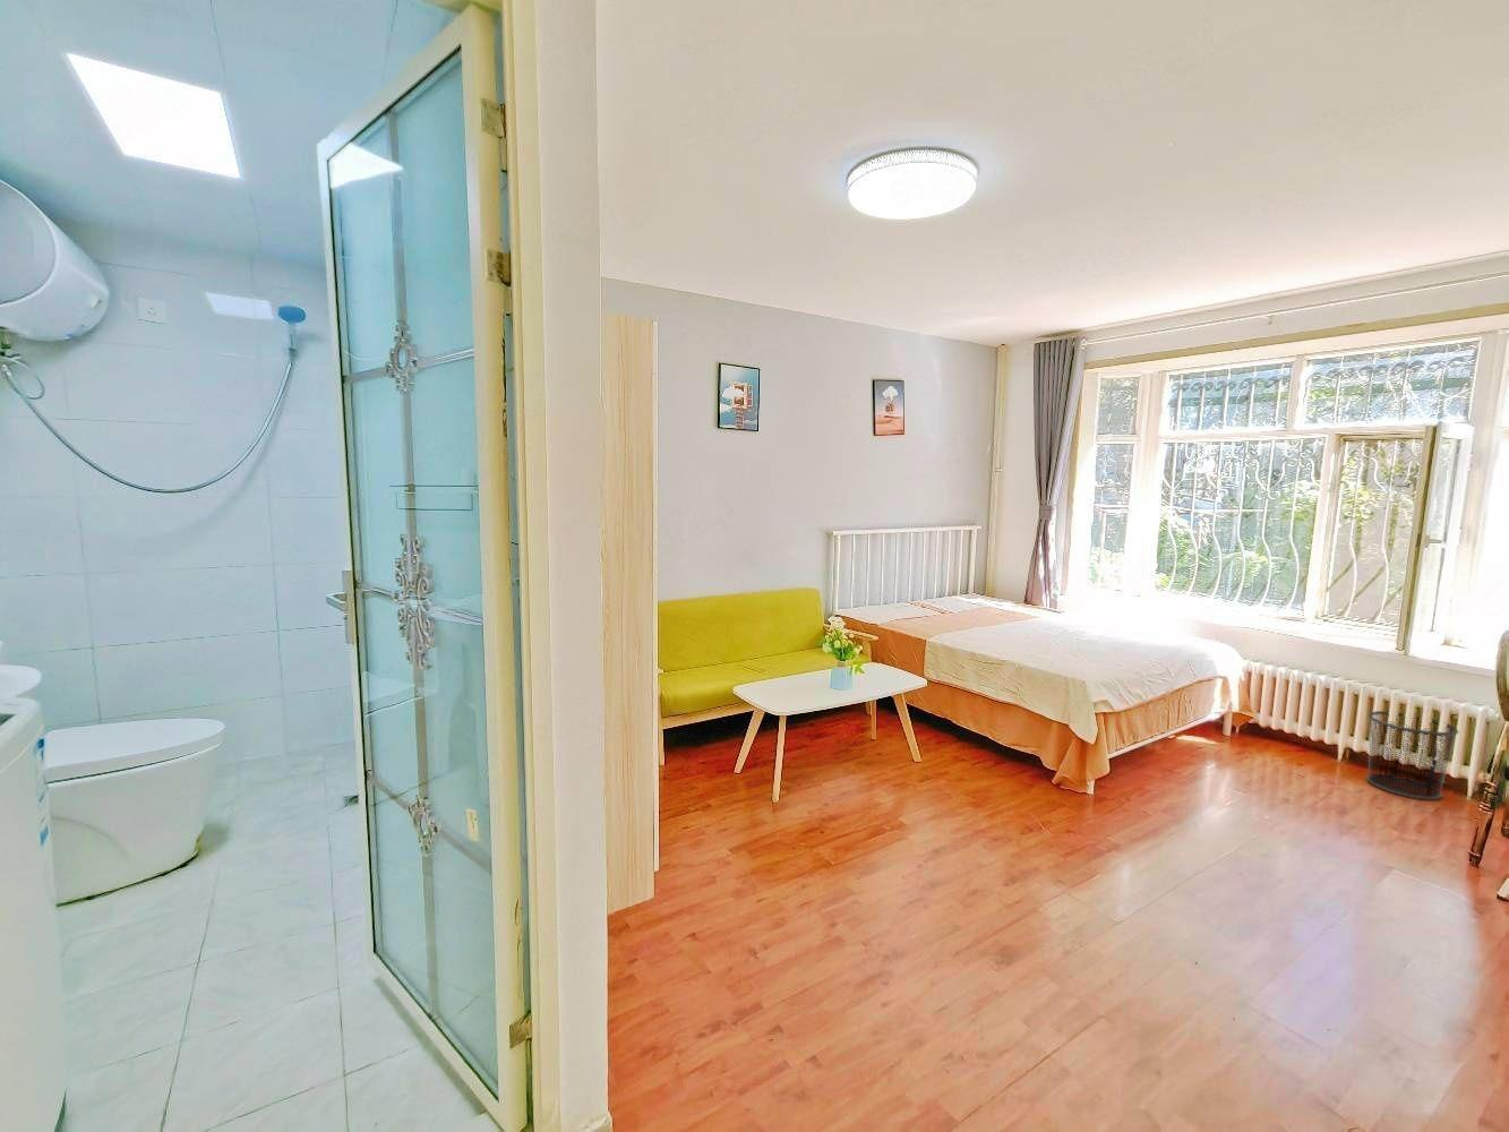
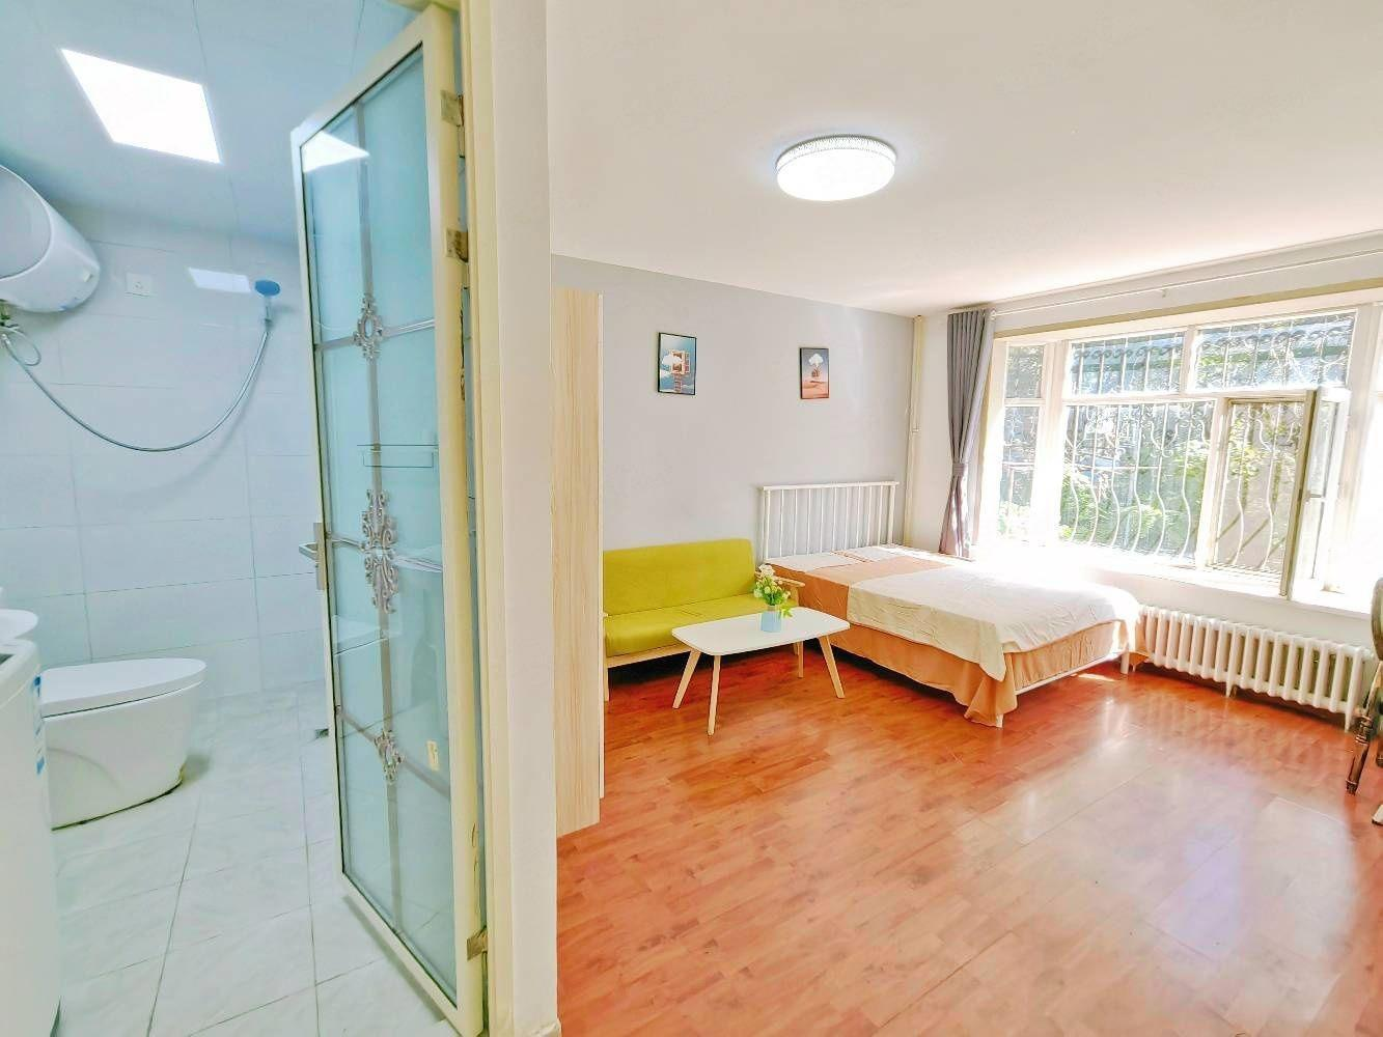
- waste bin (1407, 755)
